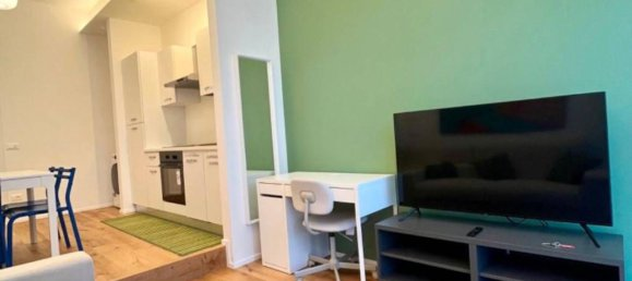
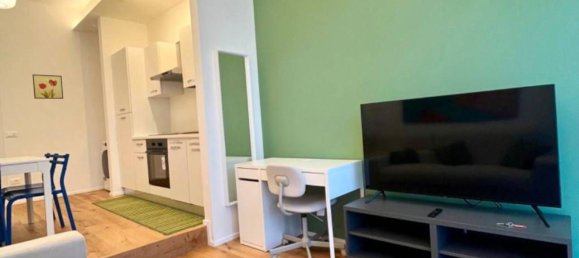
+ wall art (48, 86)
